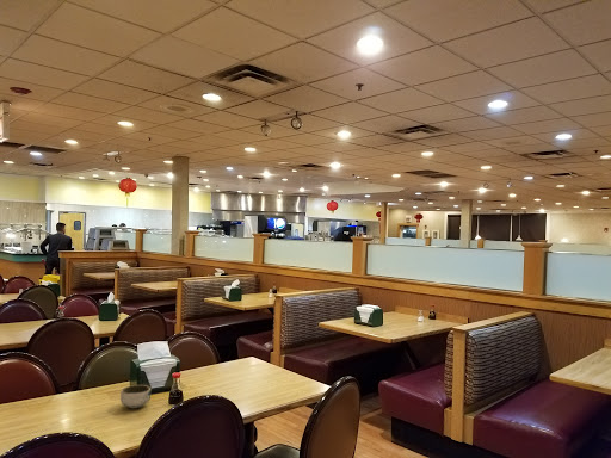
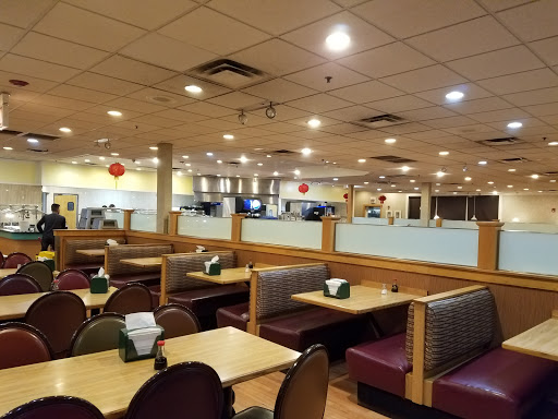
- bowl (135, 397)
